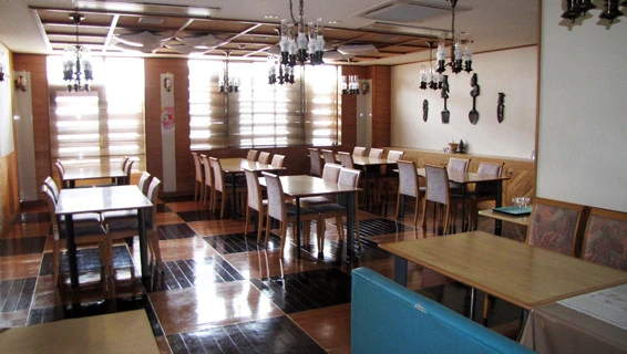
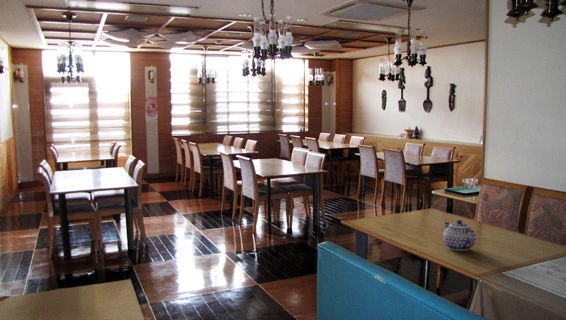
+ teapot (458, 234)
